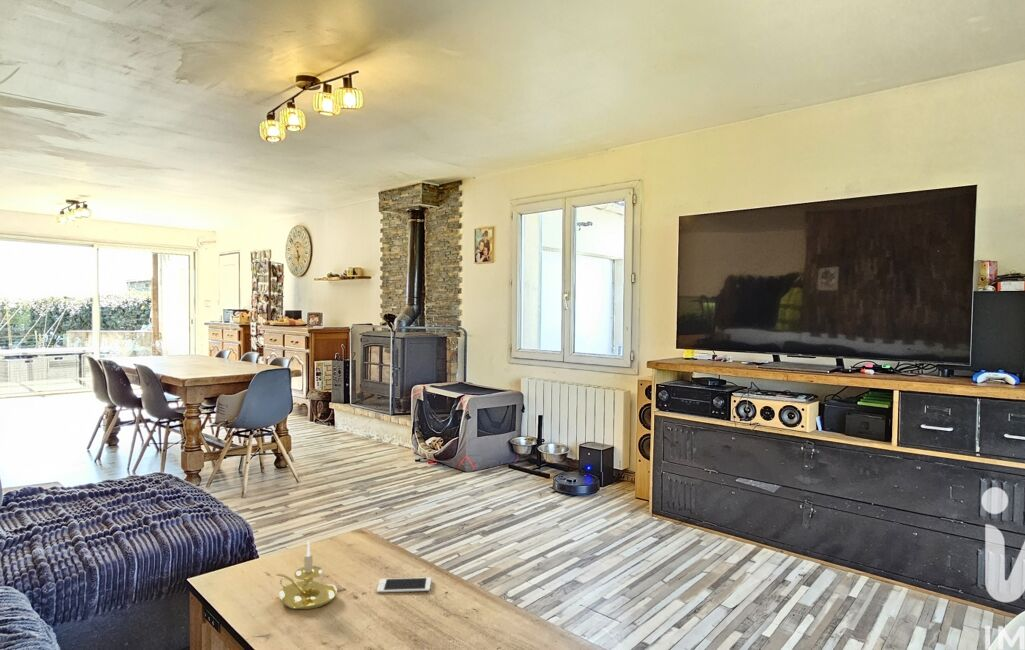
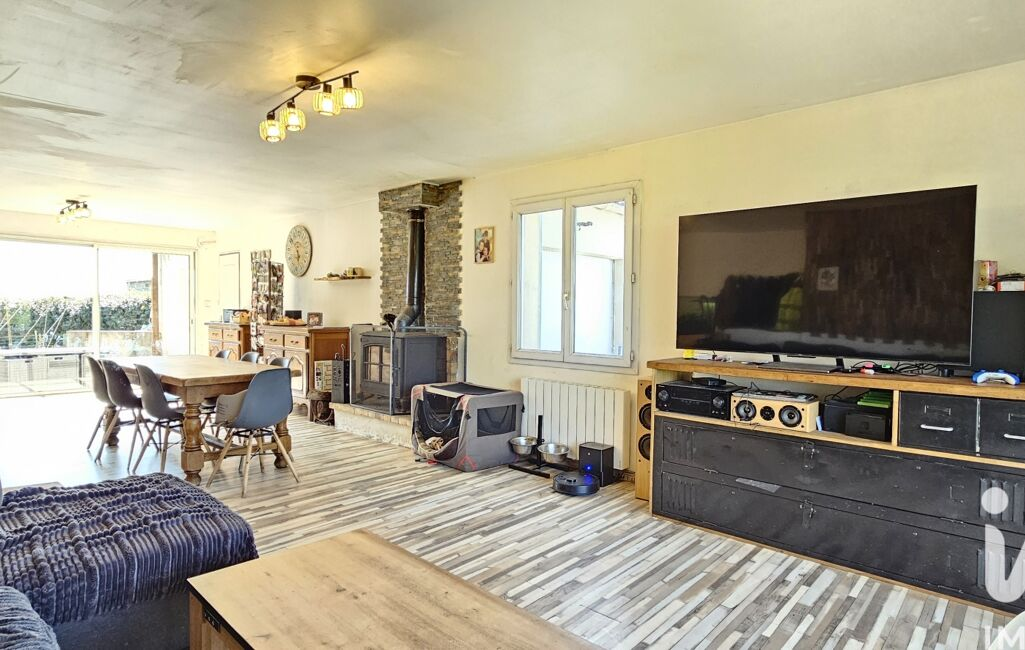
- cell phone (404, 584)
- candle holder (304, 568)
